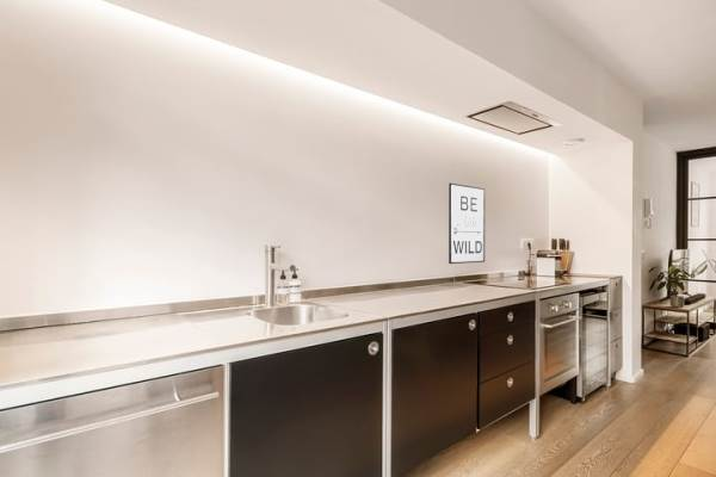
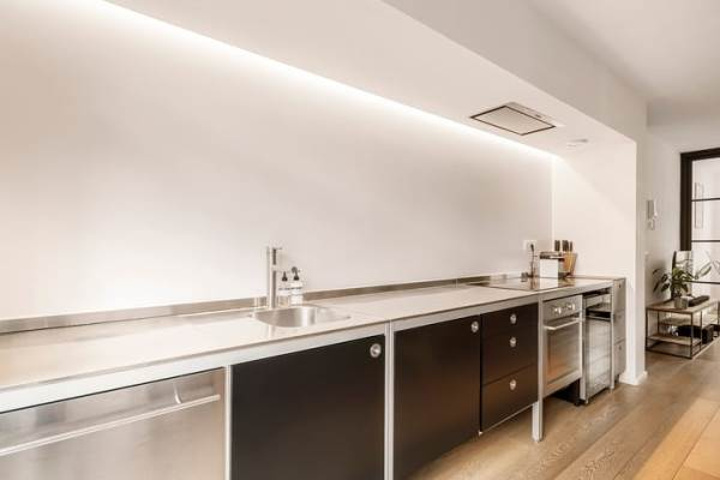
- wall art (467, 224)
